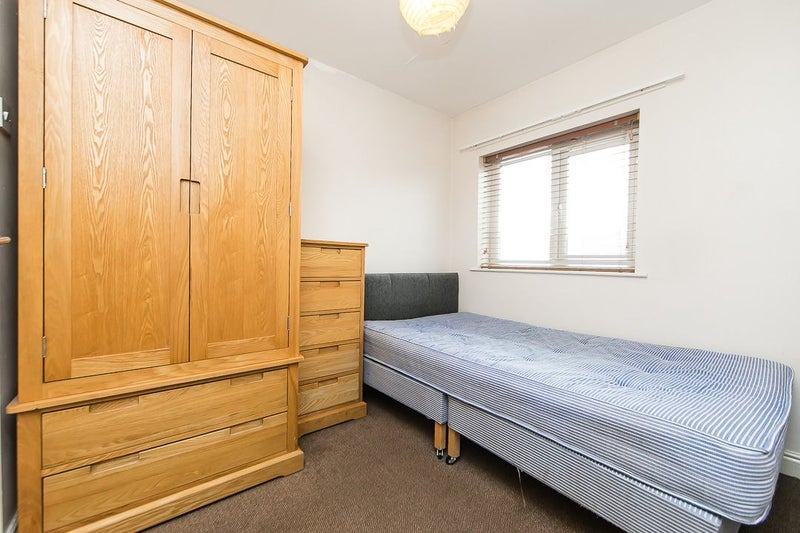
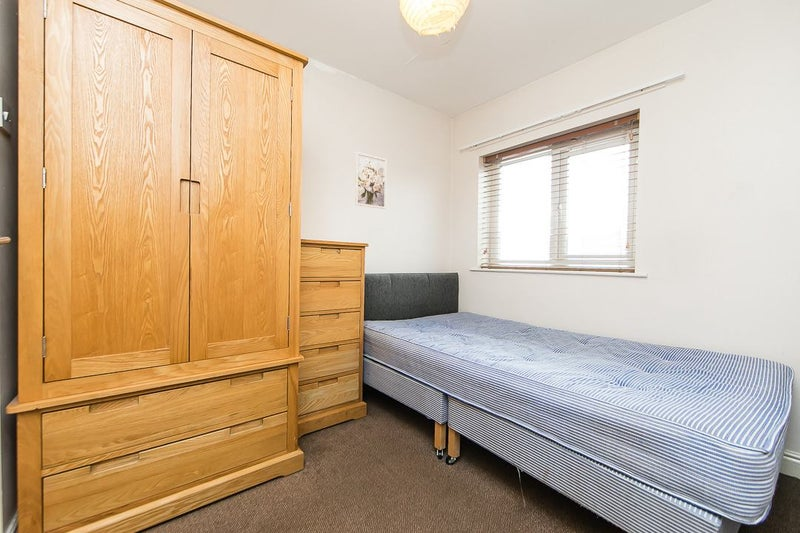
+ wall art (370, 181)
